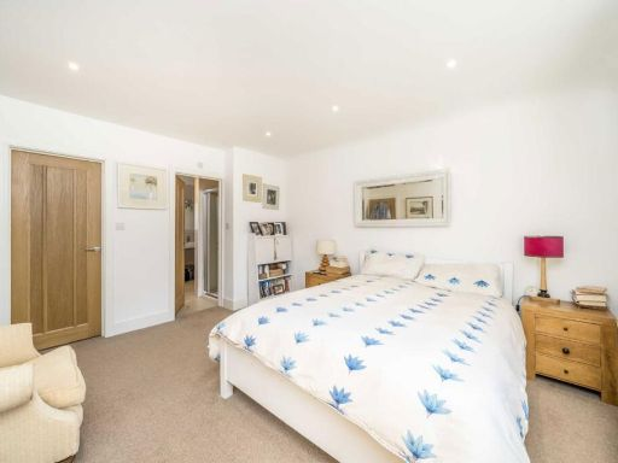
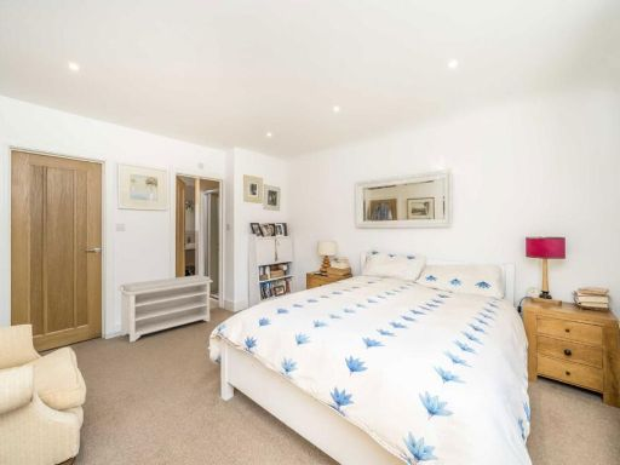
+ bench (168, 304)
